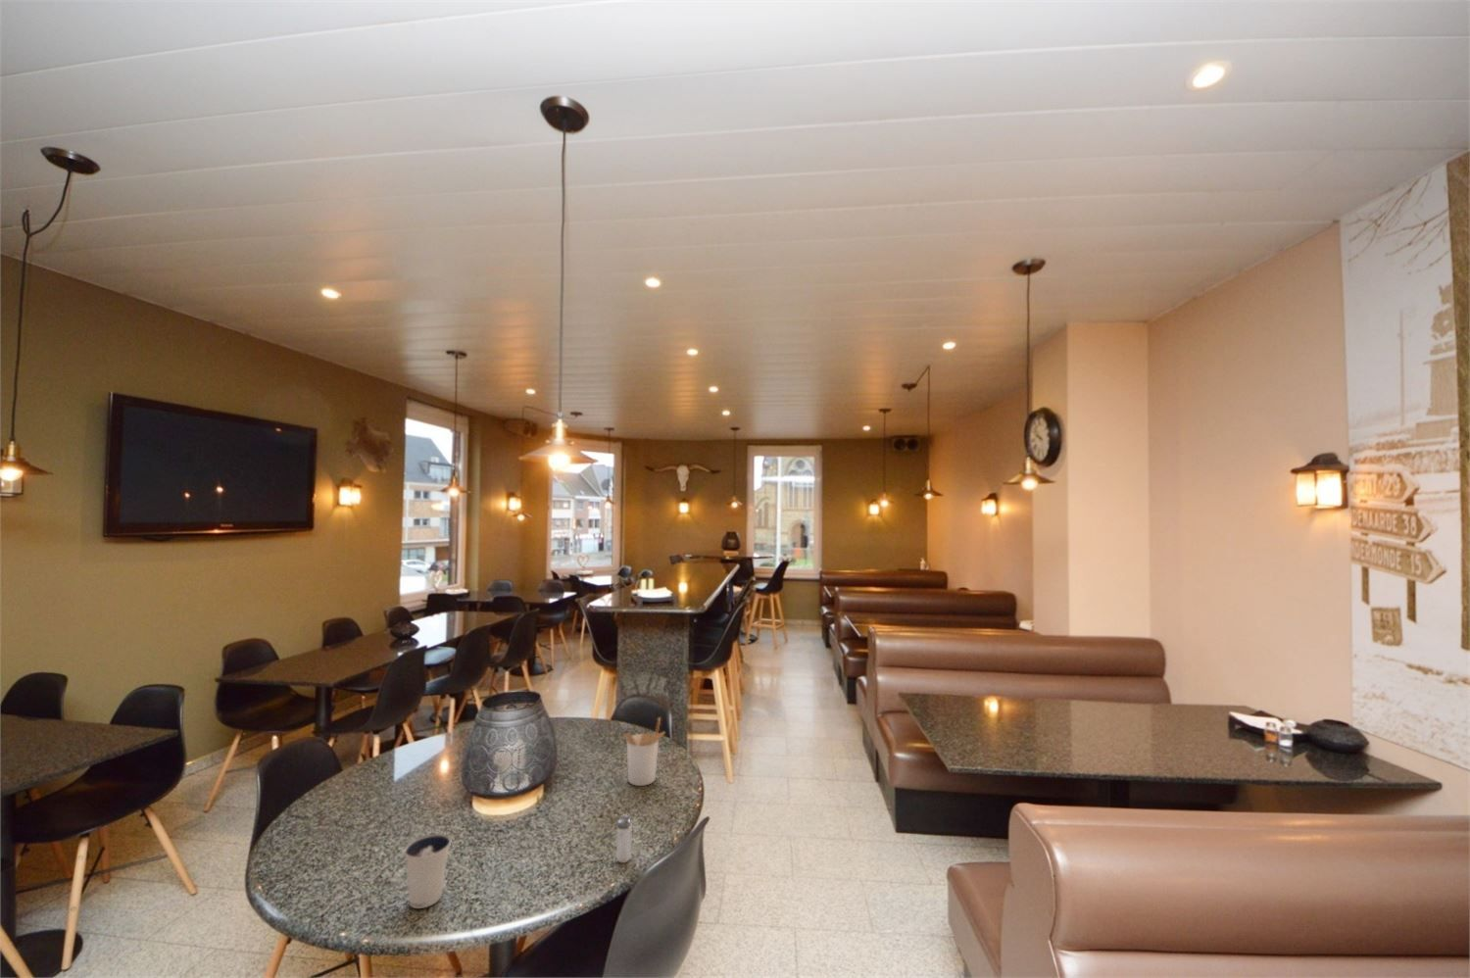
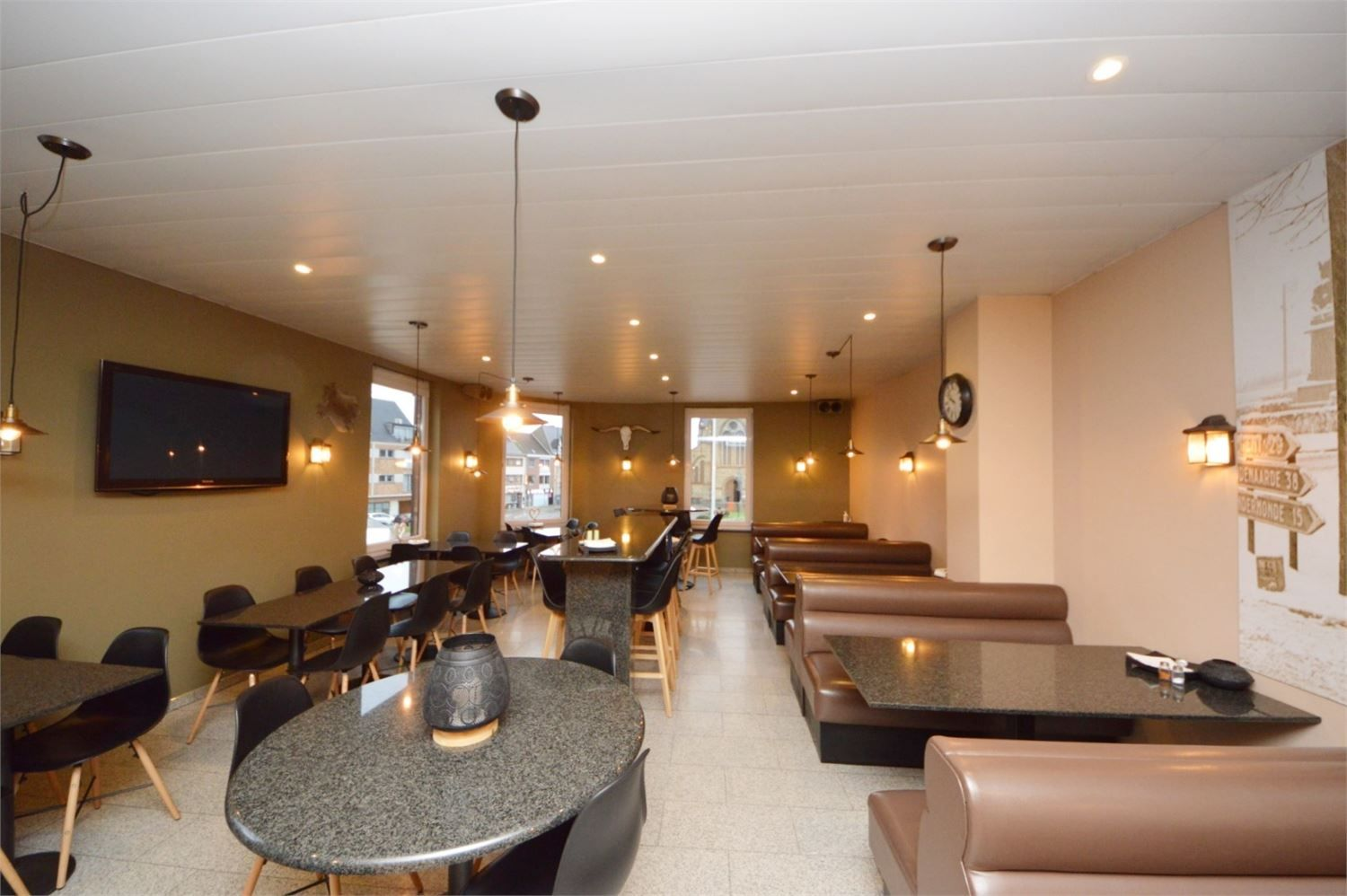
- utensil holder (646, 753)
- dixie cup (427, 872)
- shaker (624, 838)
